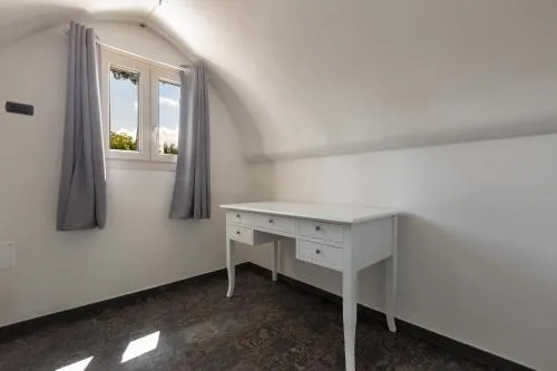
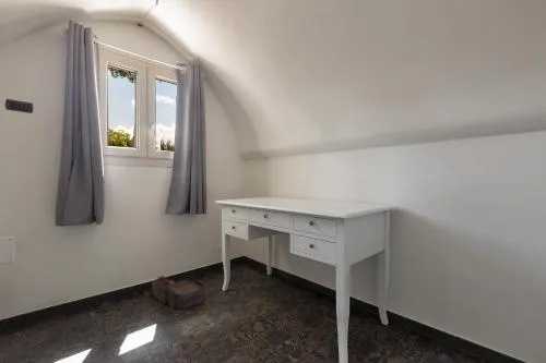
+ architectural model (177, 288)
